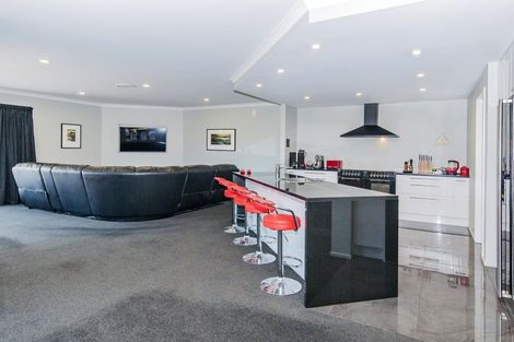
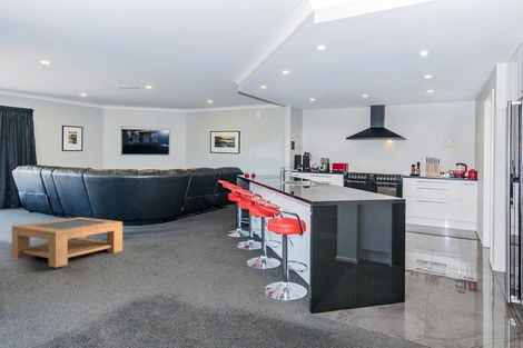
+ coffee table (69, 238)
